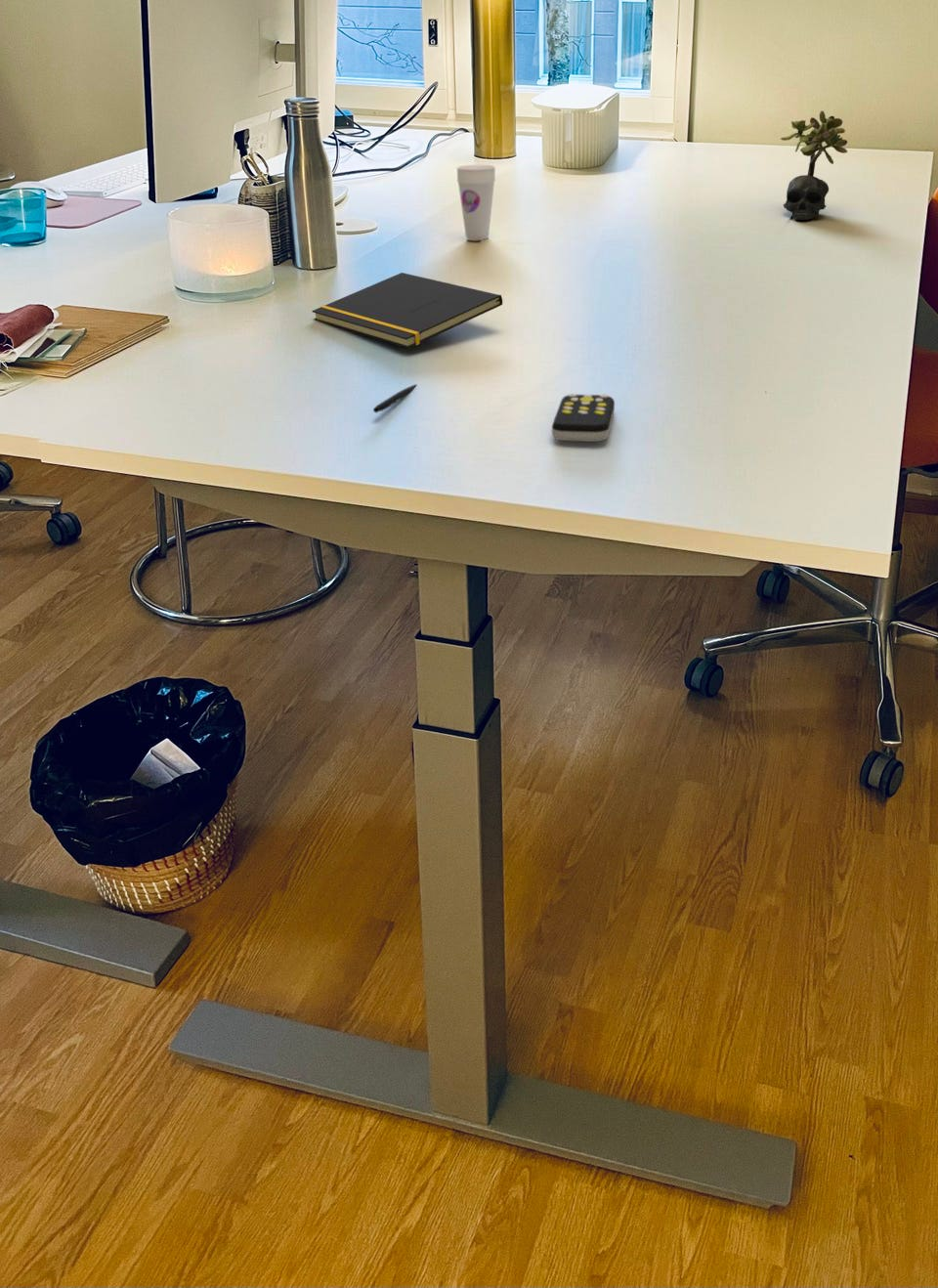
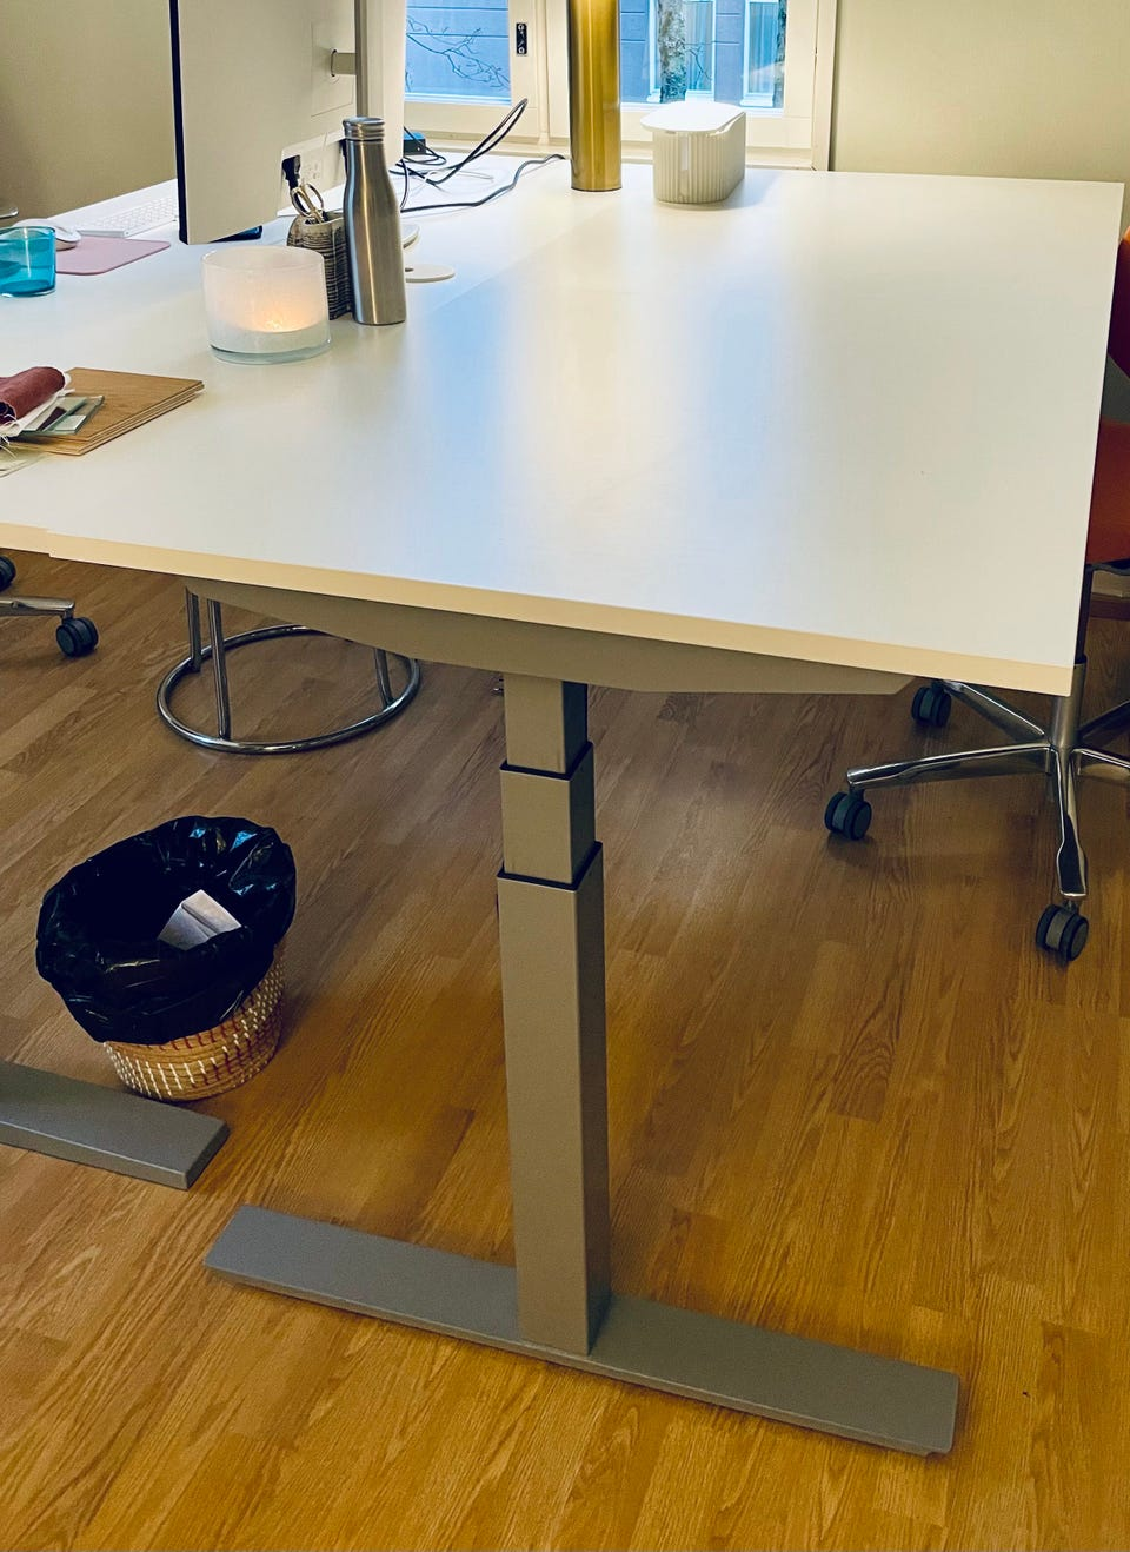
- succulent plant (810, 164)
- pen (398, 396)
- remote control (583, 416)
- cup (476, 203)
- notepad (405, 308)
